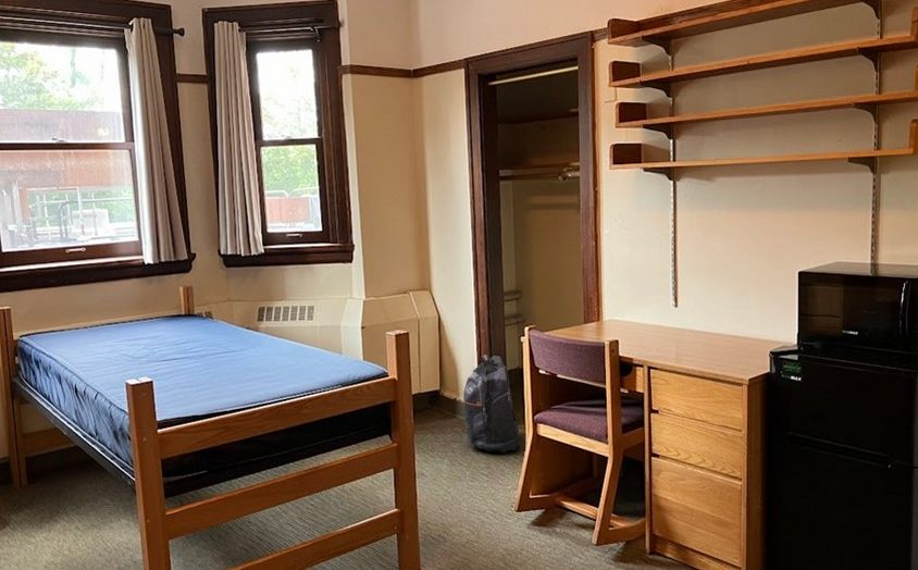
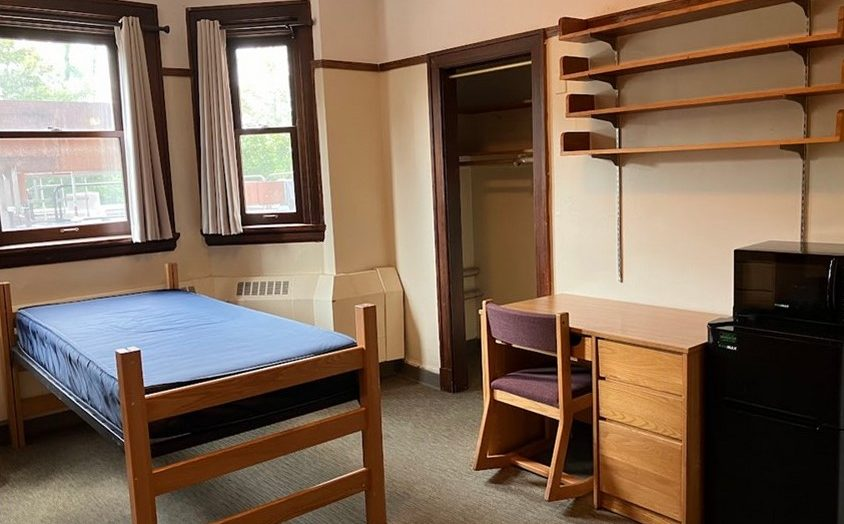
- backpack (494, 399)
